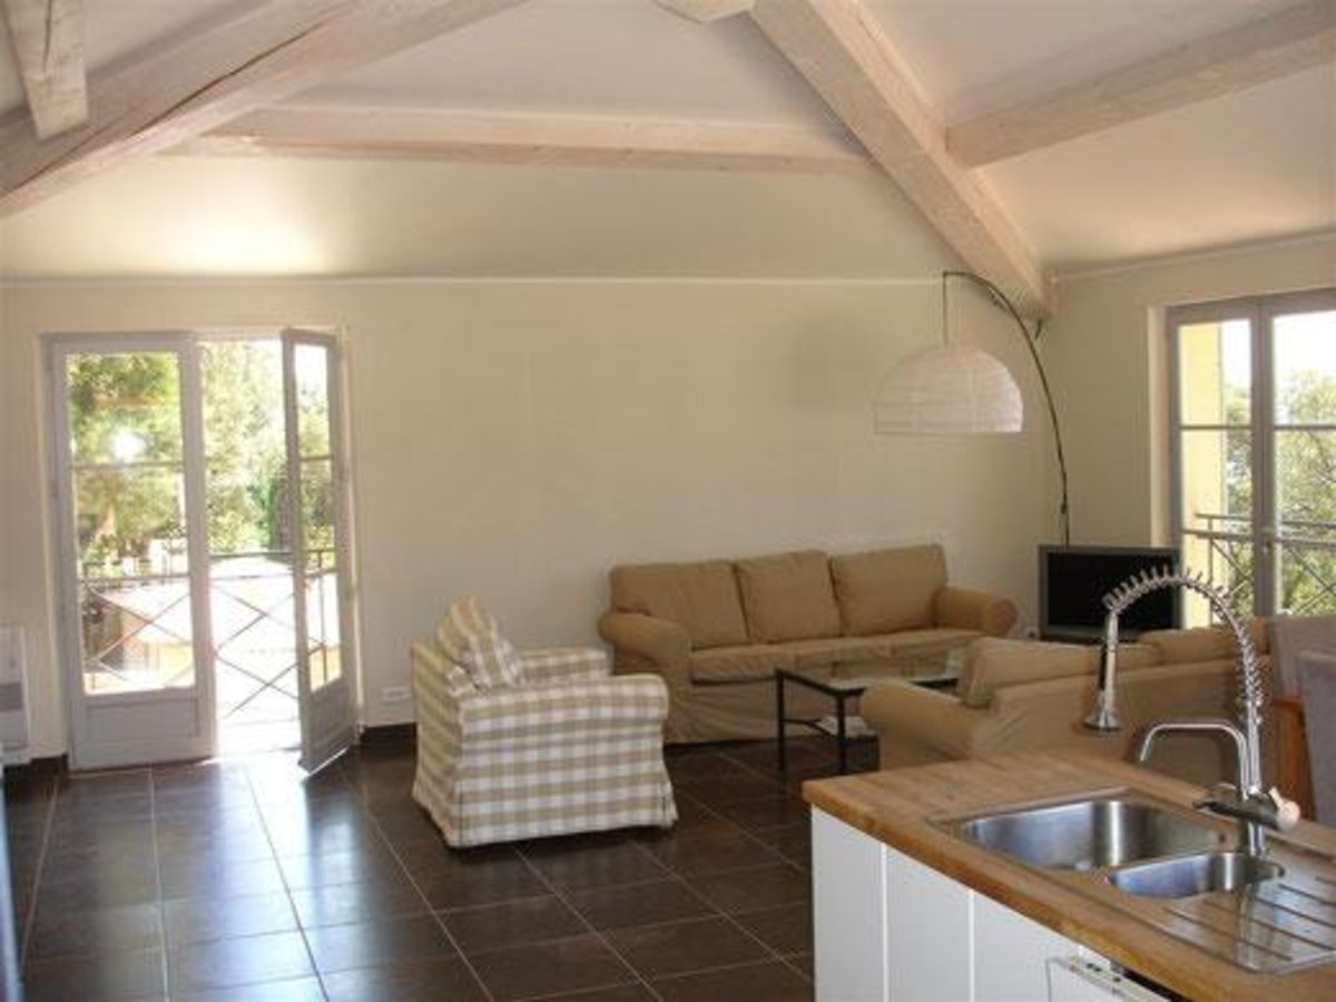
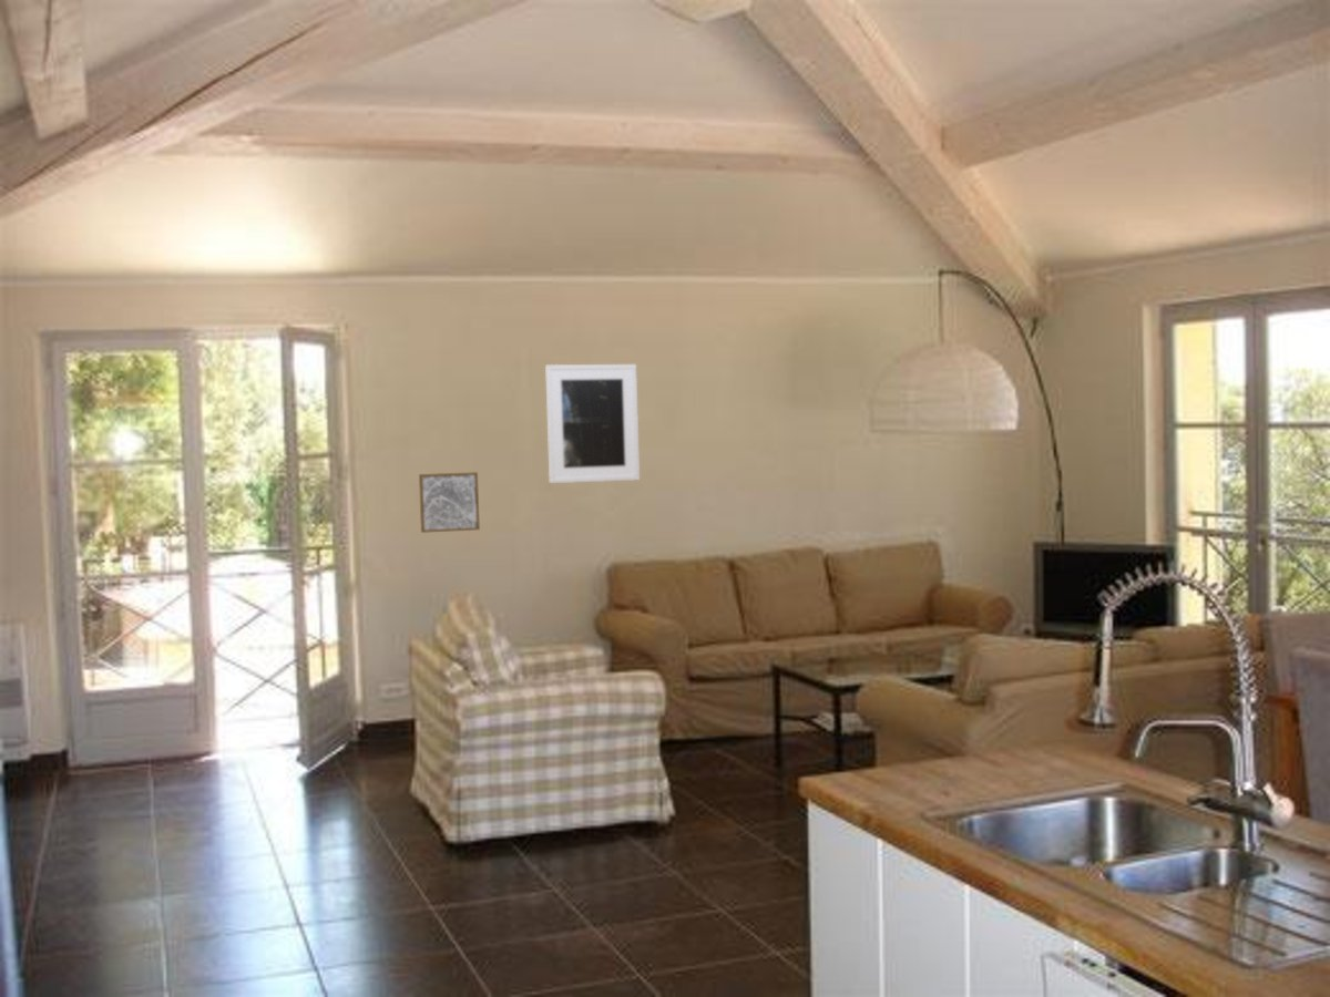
+ wall art (449, 502)
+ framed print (593, 423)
